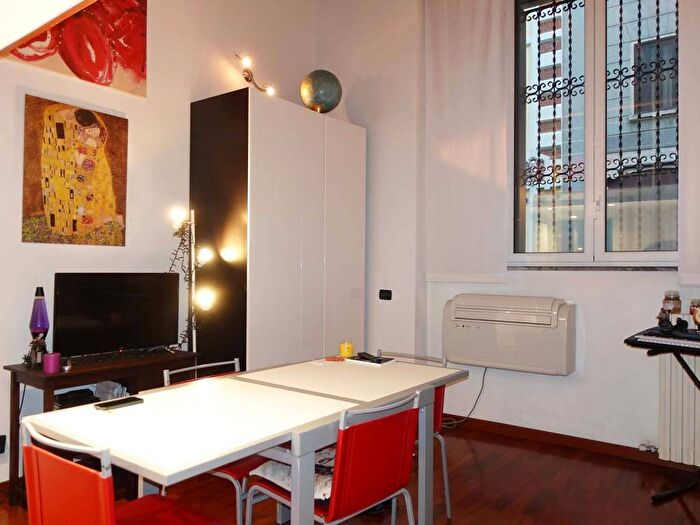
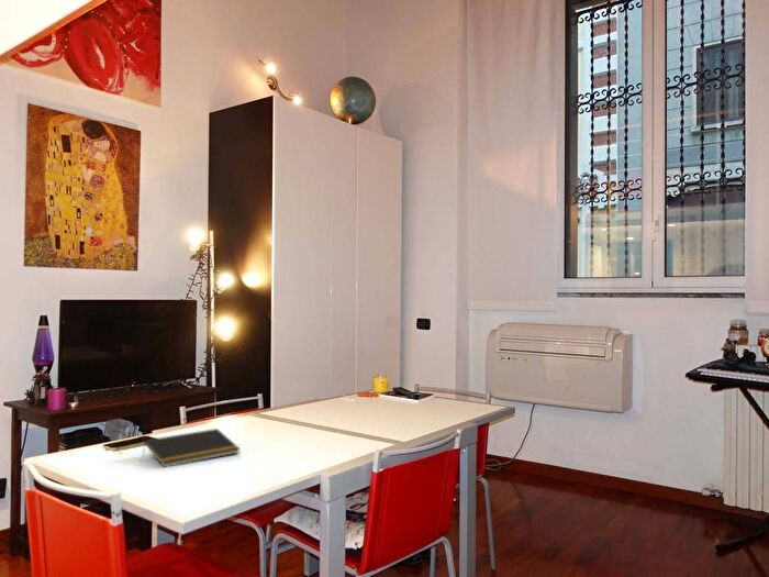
+ notepad (192, 446)
